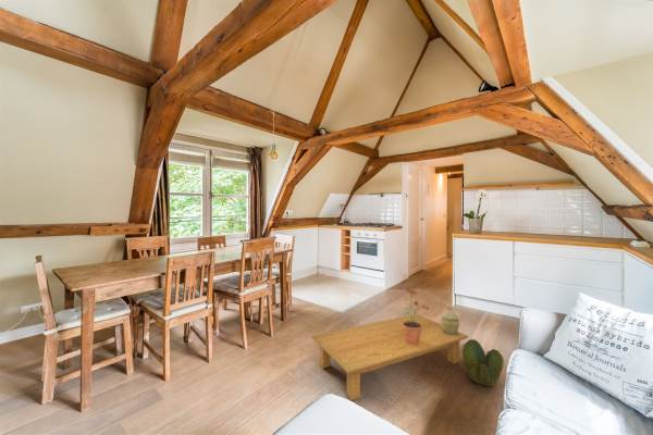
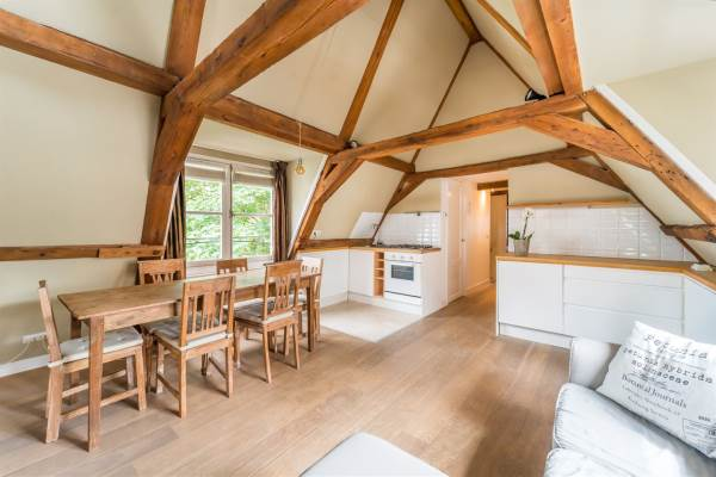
- coffee table (390, 349)
- cactus (481, 361)
- potted plant (414, 312)
- decorative box (449, 322)
